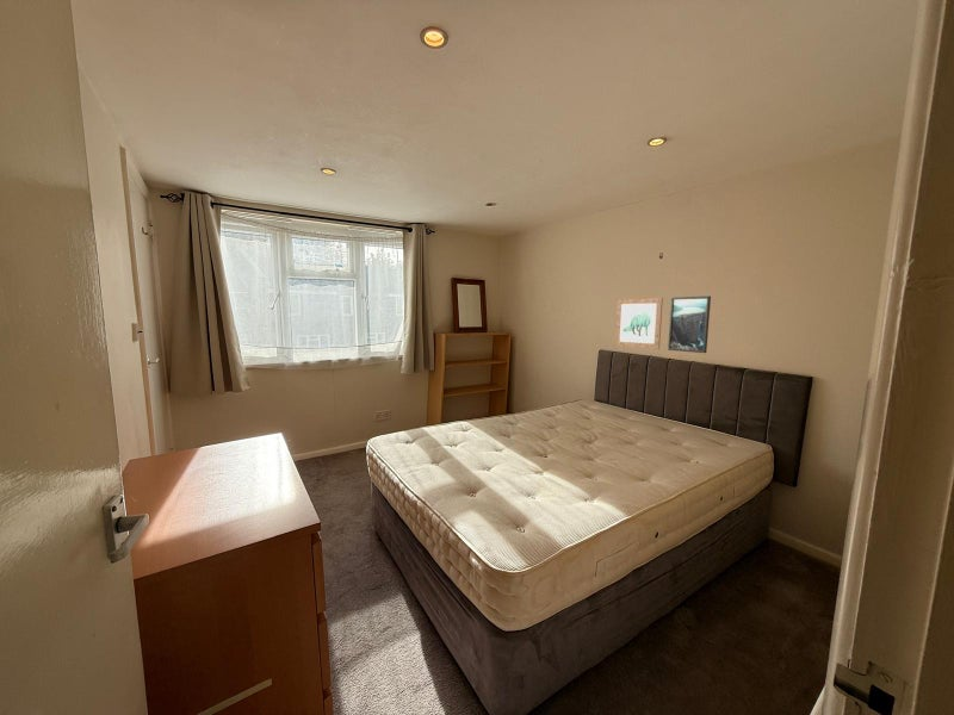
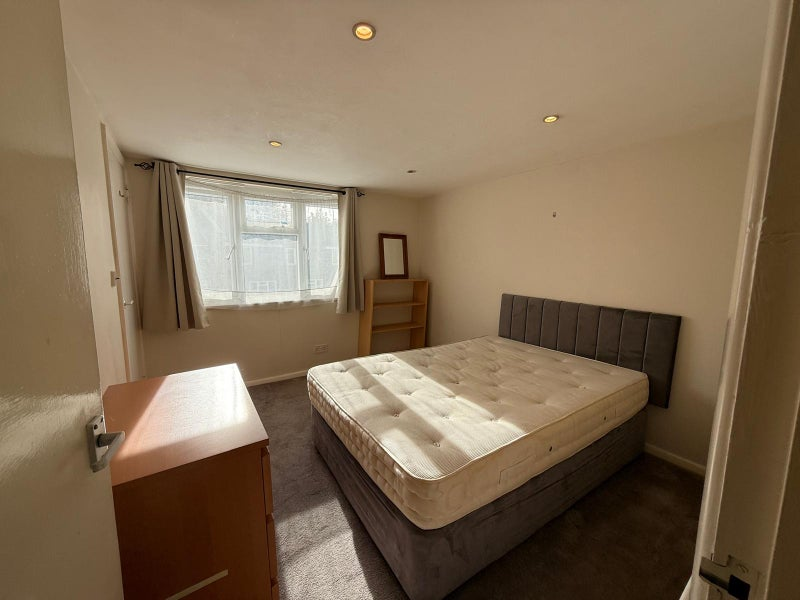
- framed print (688, 324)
- wall art (637, 323)
